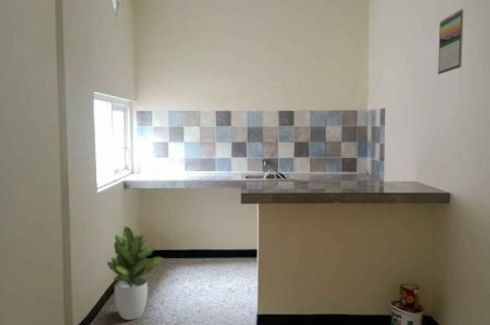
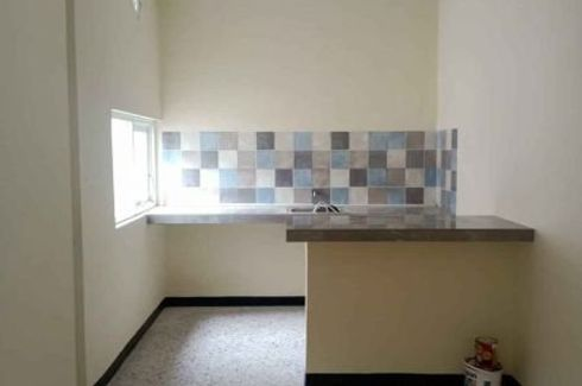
- potted plant (132, 272)
- calendar (450, 42)
